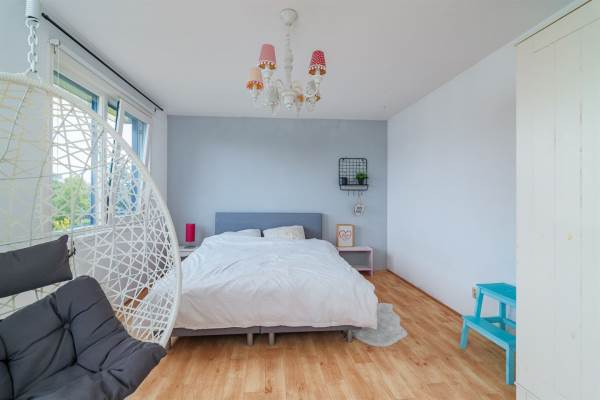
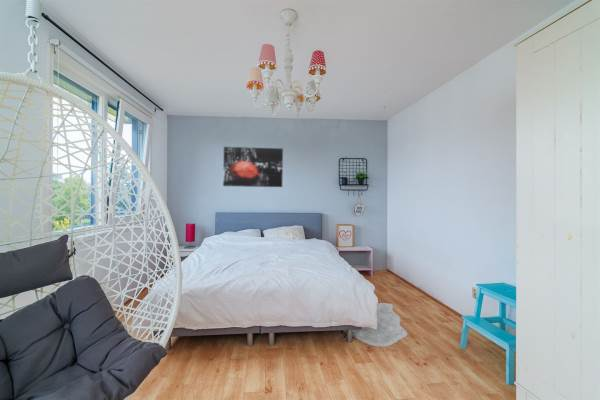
+ wall art (253, 167)
